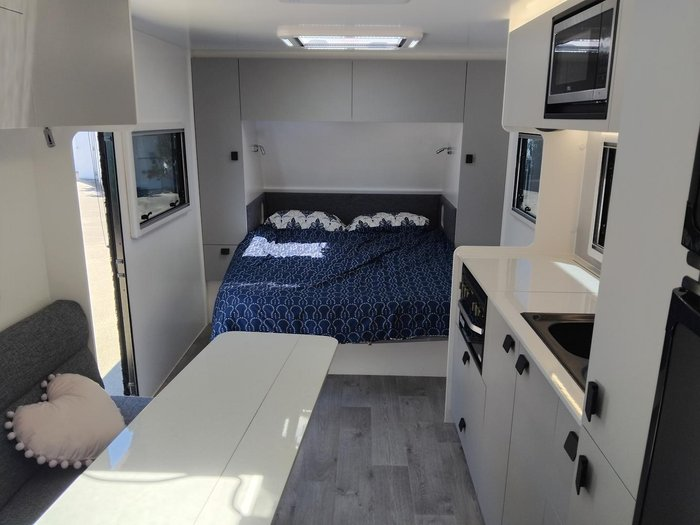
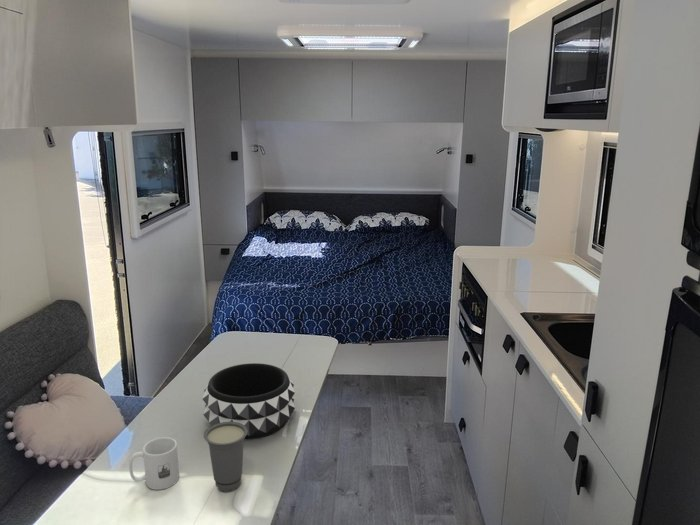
+ cup (227, 459)
+ decorative bowl (249, 399)
+ mug (154, 464)
